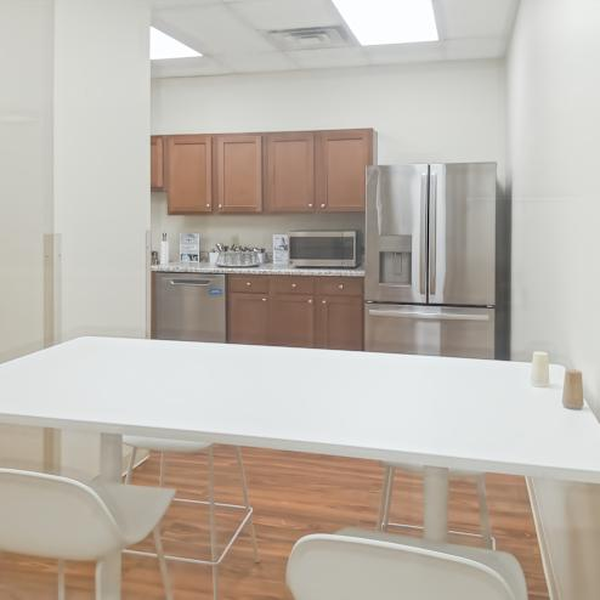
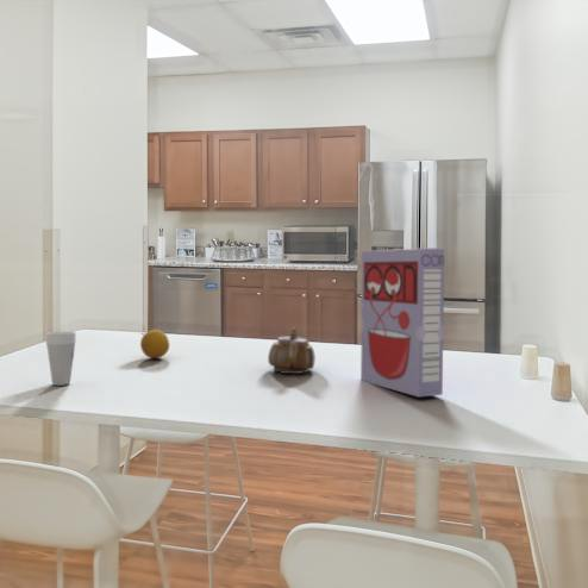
+ cereal box (400, 318)
+ cup (61, 358)
+ teapot (290, 349)
+ fruit (155, 344)
